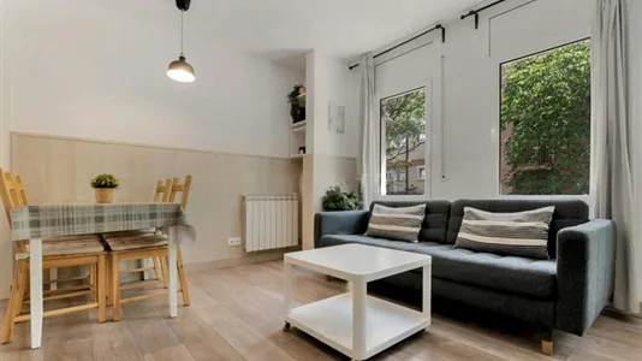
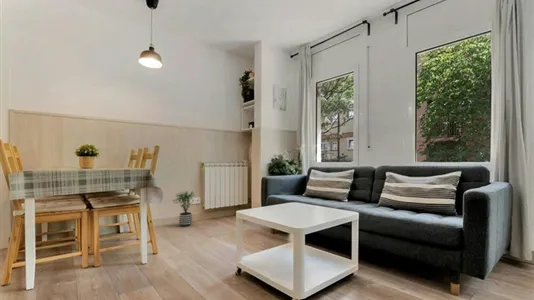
+ potted plant (184, 208)
